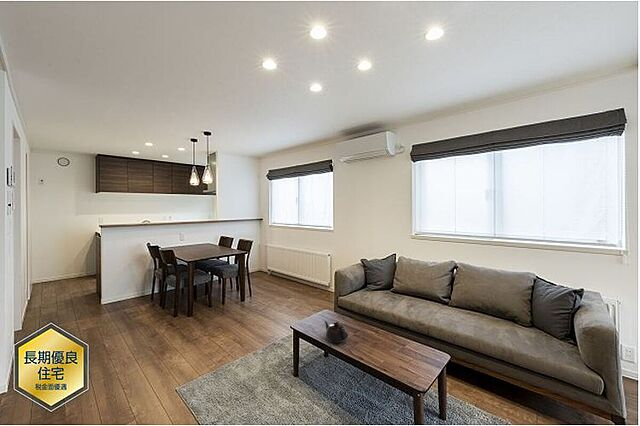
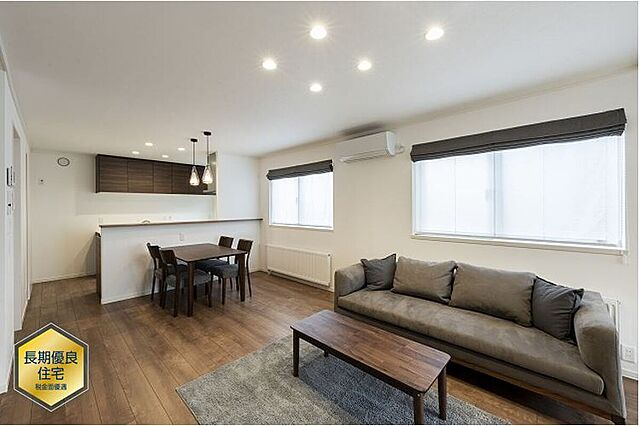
- teapot (335, 330)
